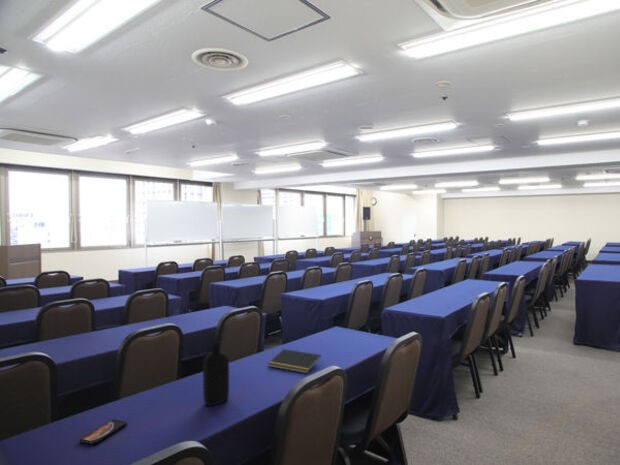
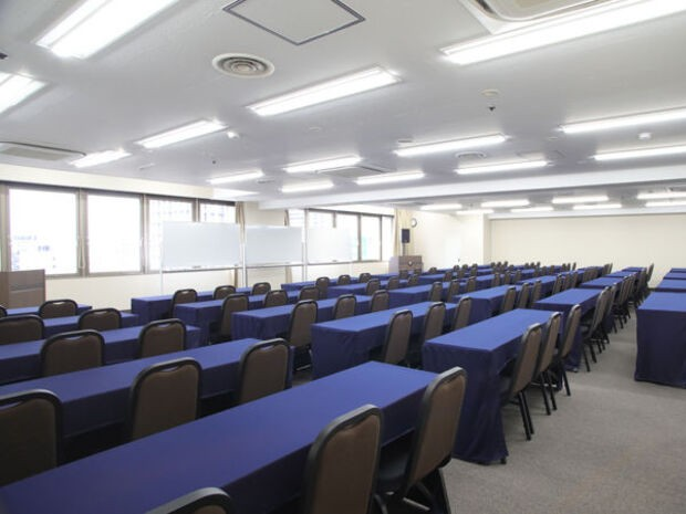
- smartphone (104, 431)
- notepad (294, 360)
- bottle (216, 372)
